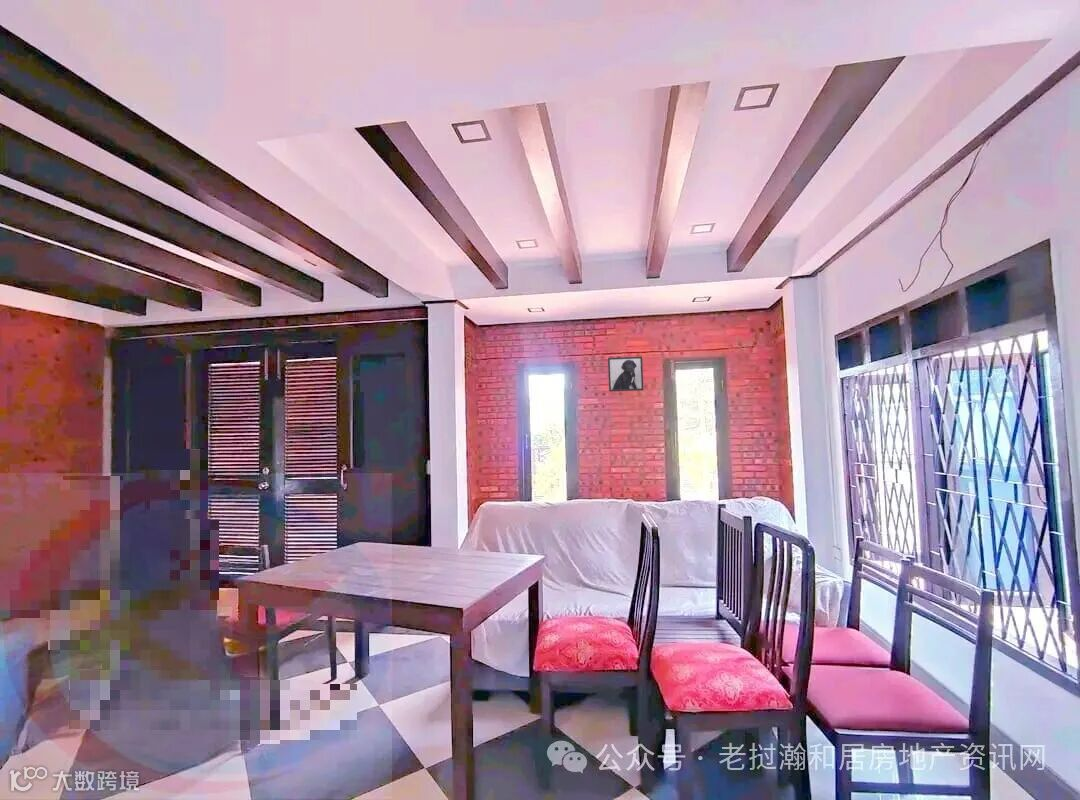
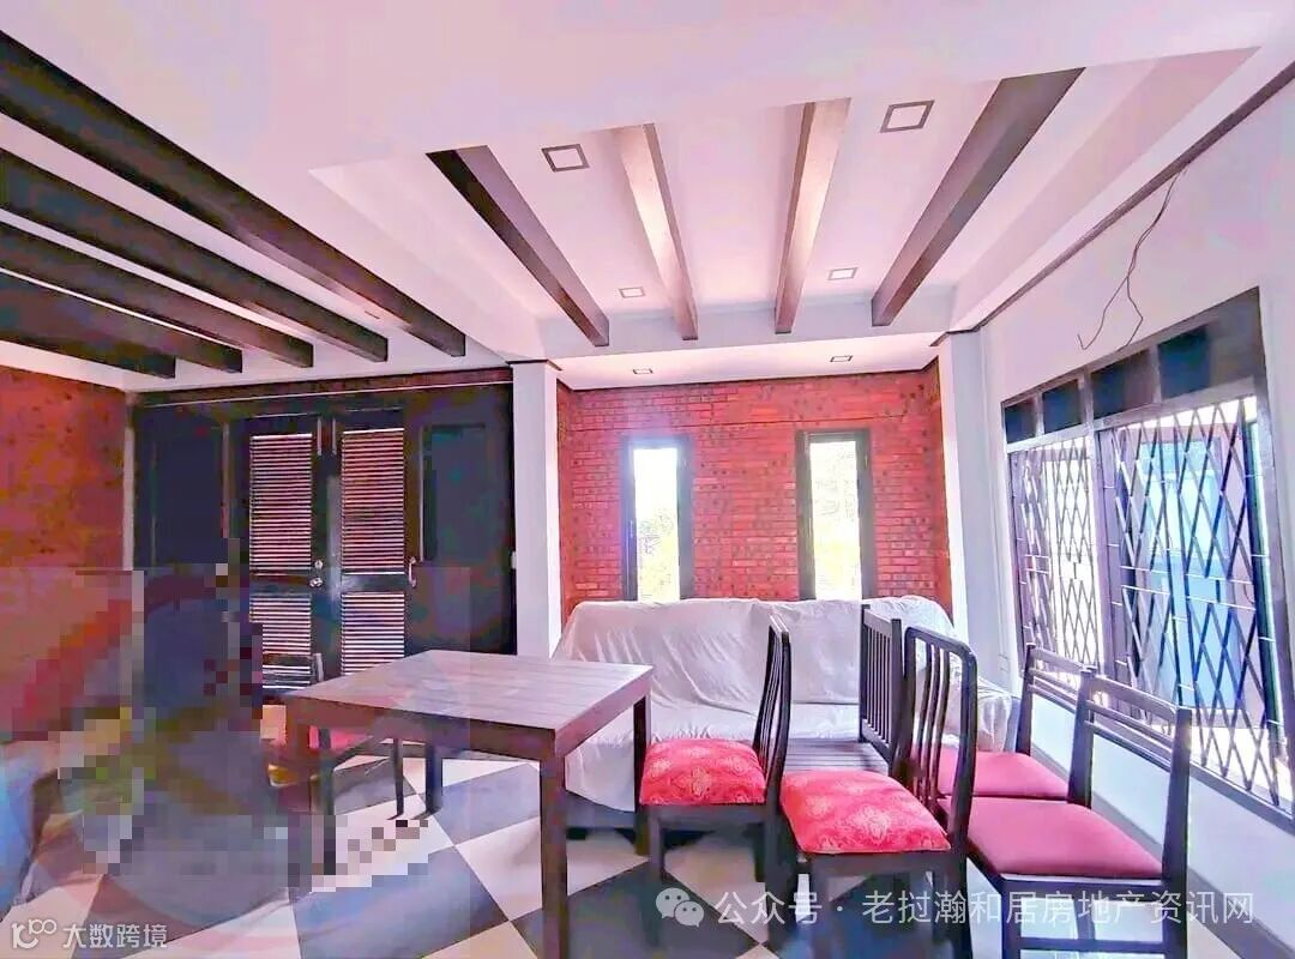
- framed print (625, 374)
